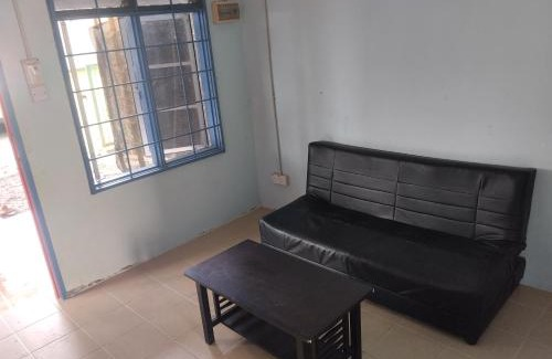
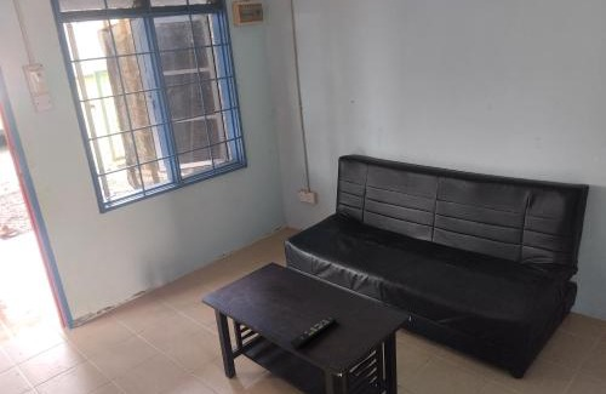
+ remote control (314, 331)
